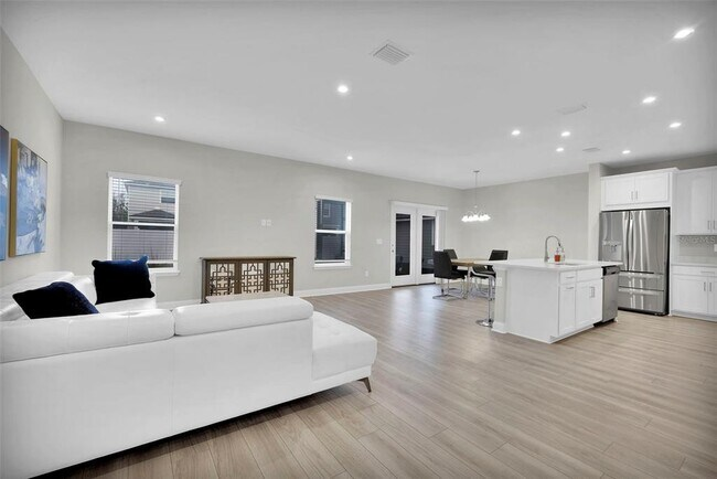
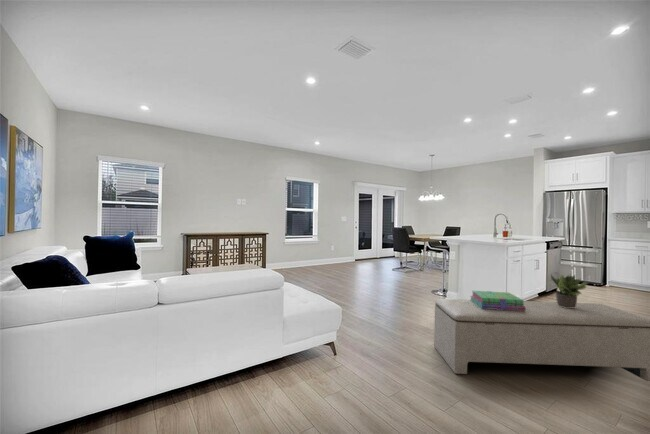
+ potted plant (567, 289)
+ stack of books (496, 300)
+ bench (534, 334)
